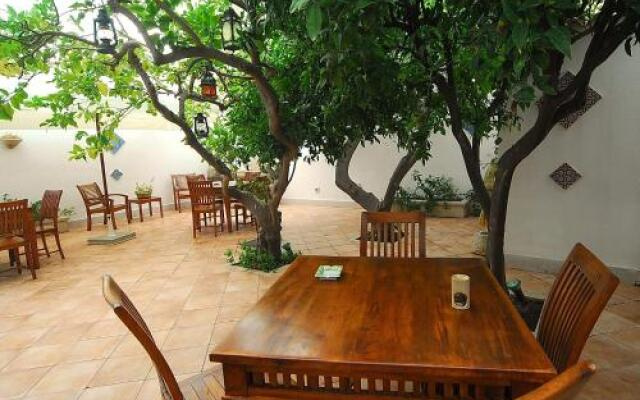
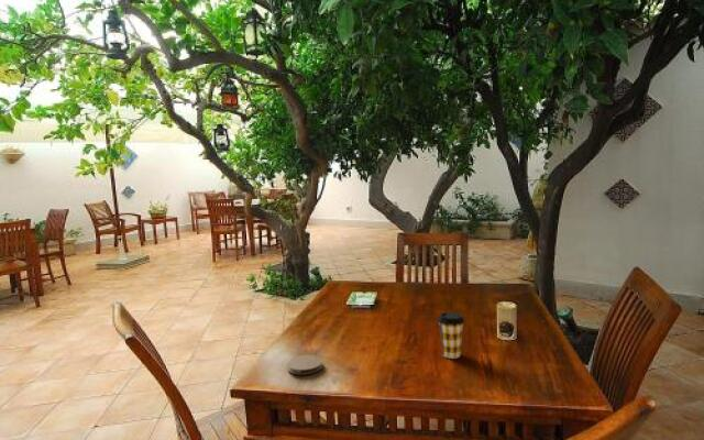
+ coaster (305, 364)
+ coffee cup (451, 334)
